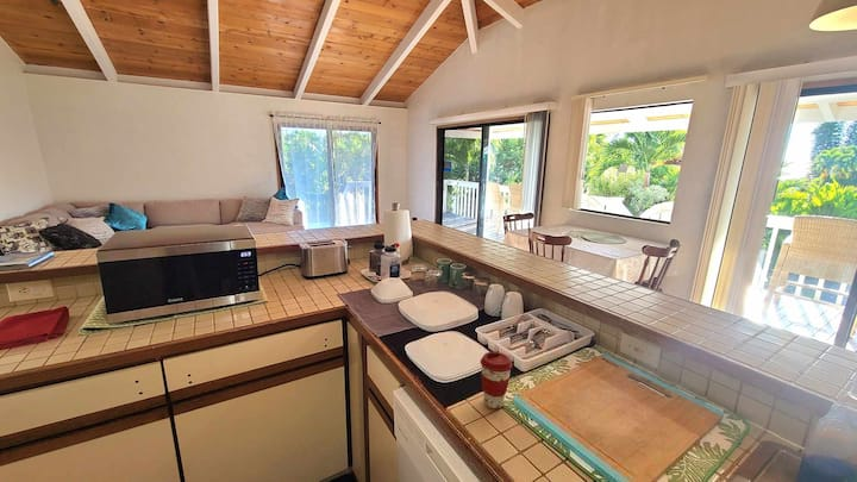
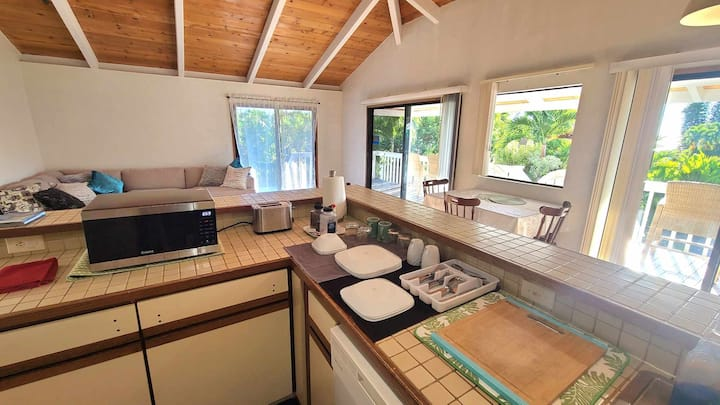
- coffee cup (494, 380)
